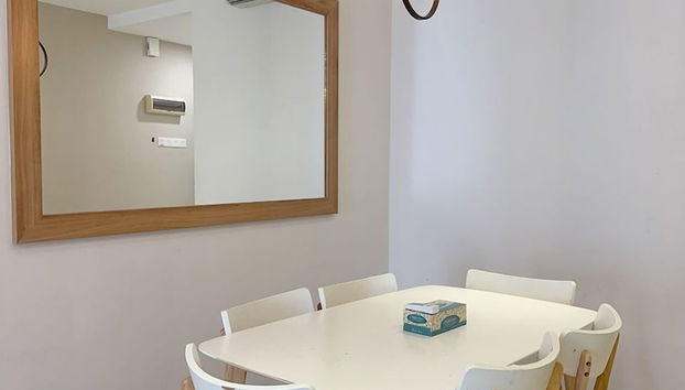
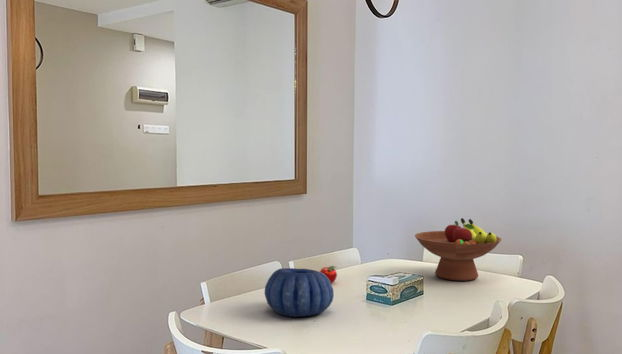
+ decorative bowl (298, 290)
+ fruit bowl (457, 249)
+ apple (329, 274)
